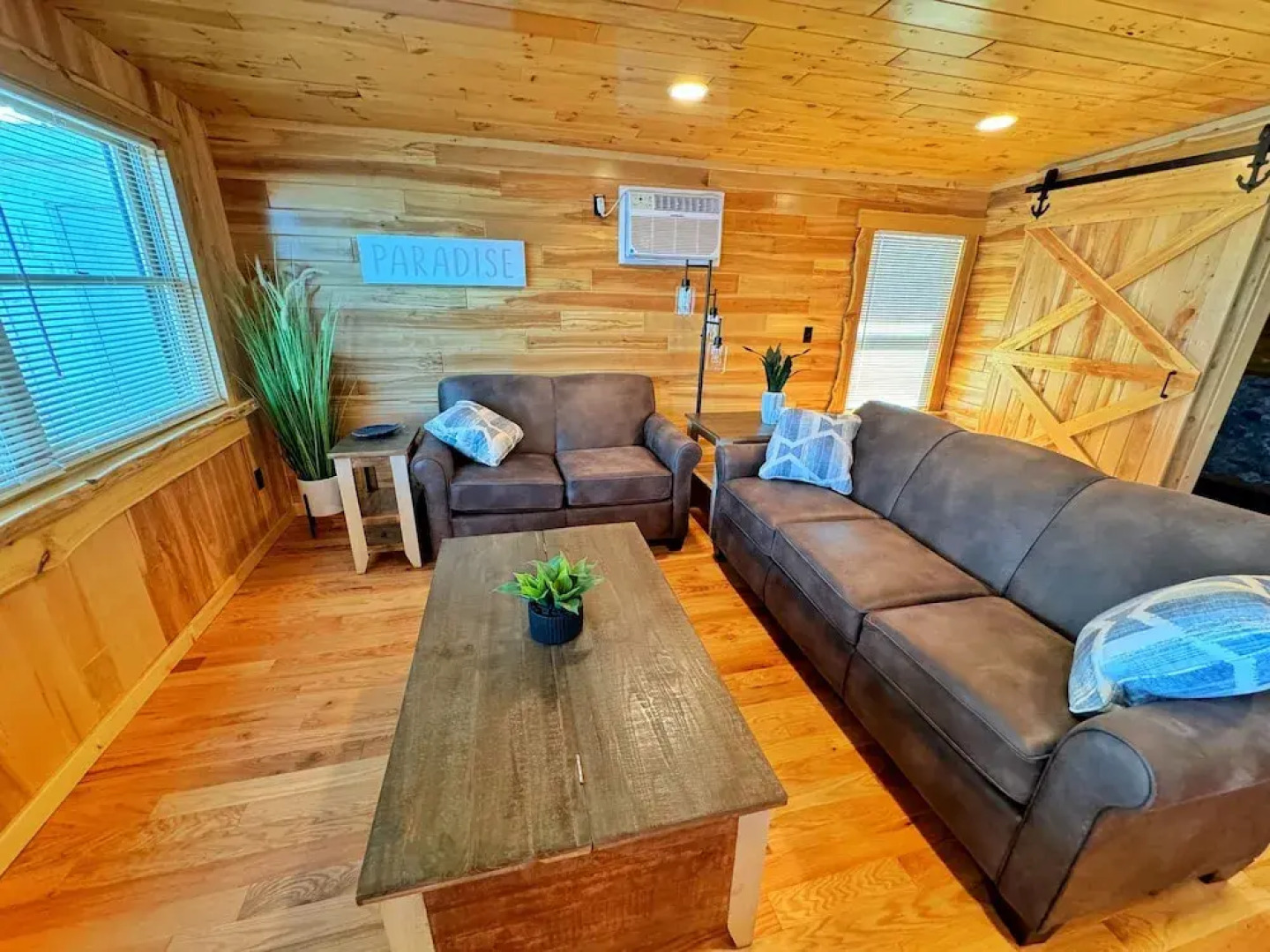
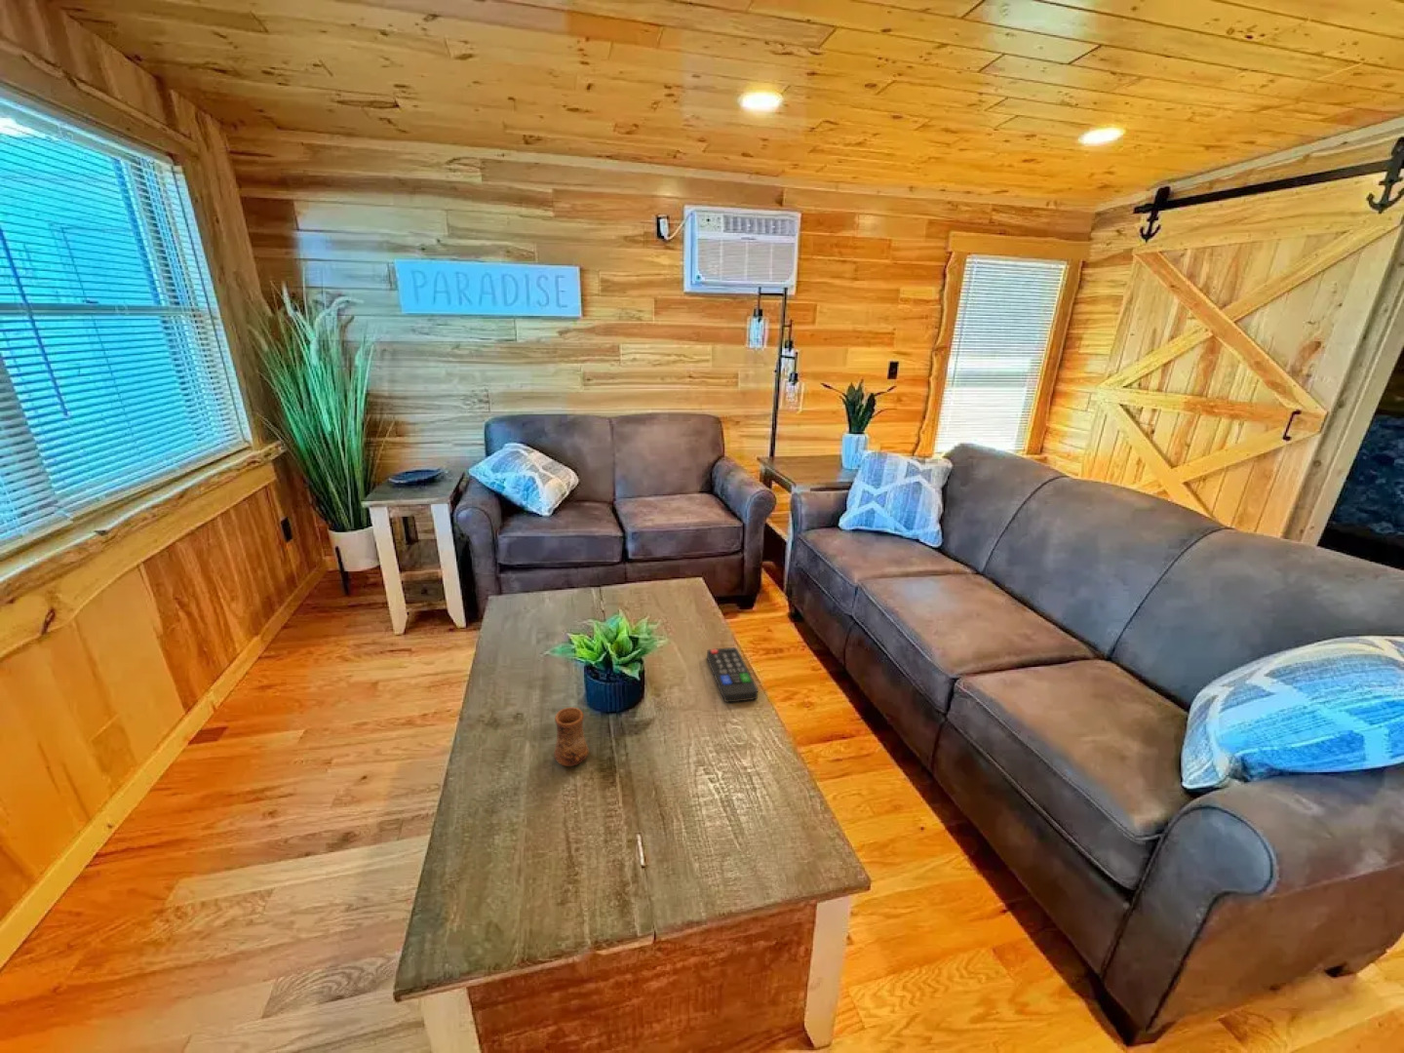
+ remote control (731, 671)
+ cup (569, 737)
